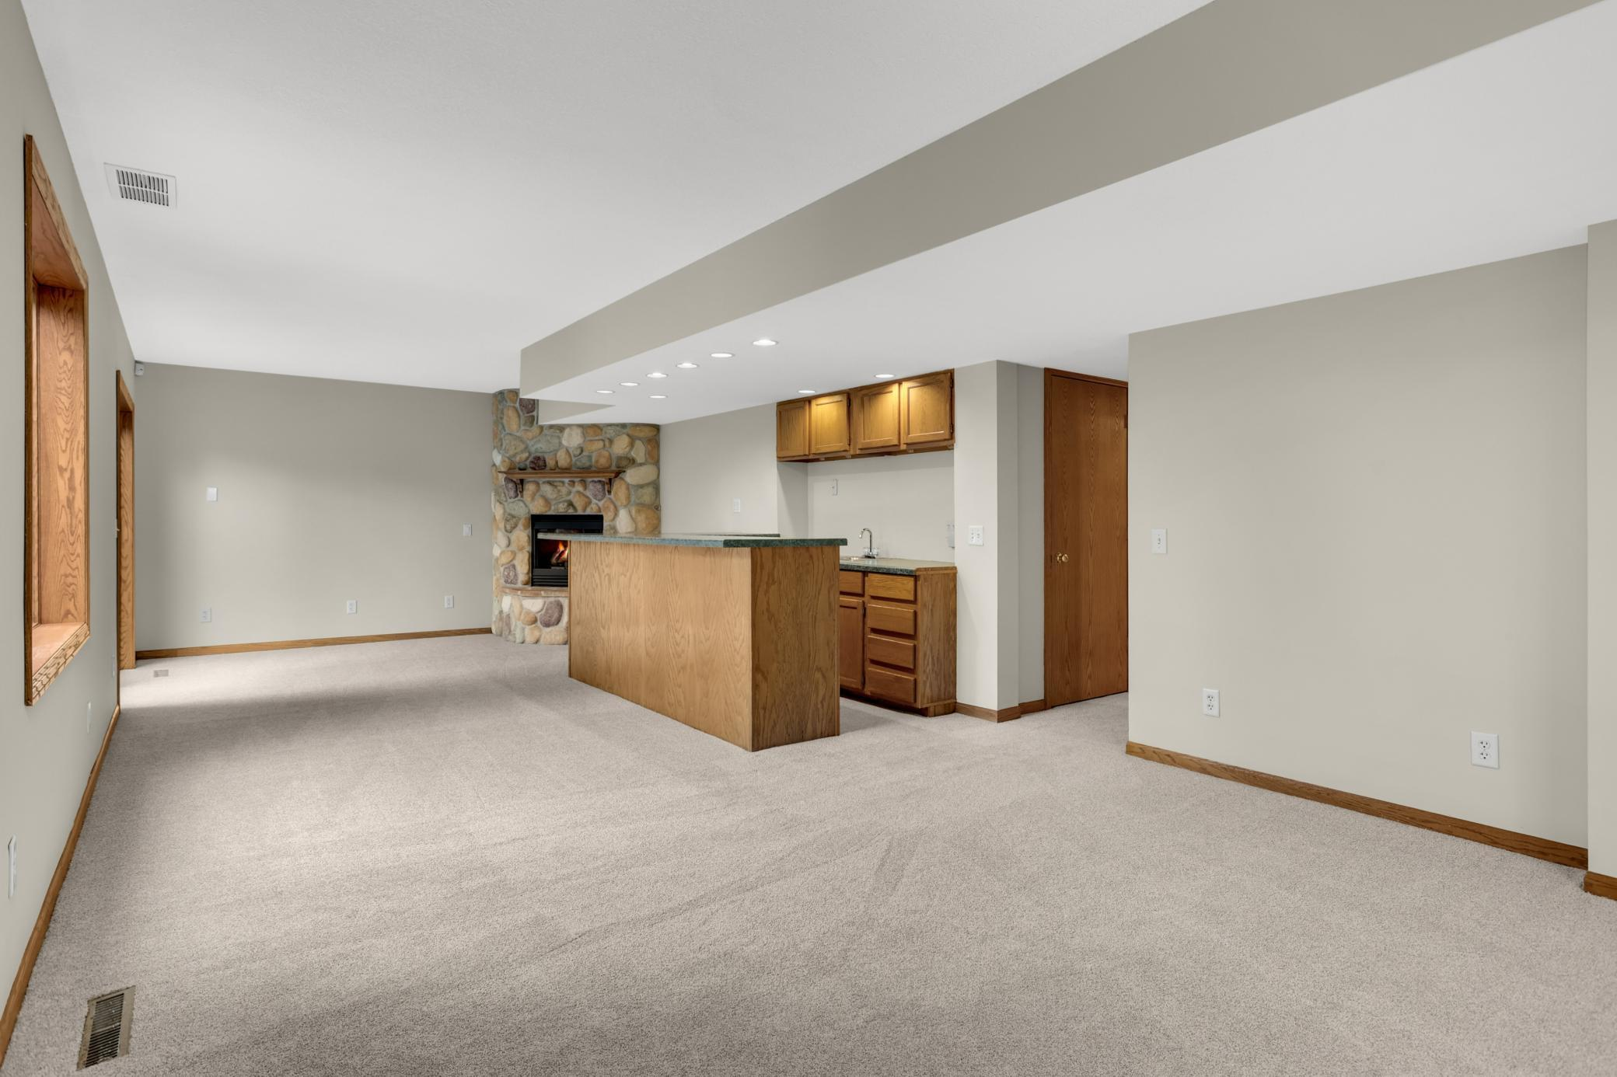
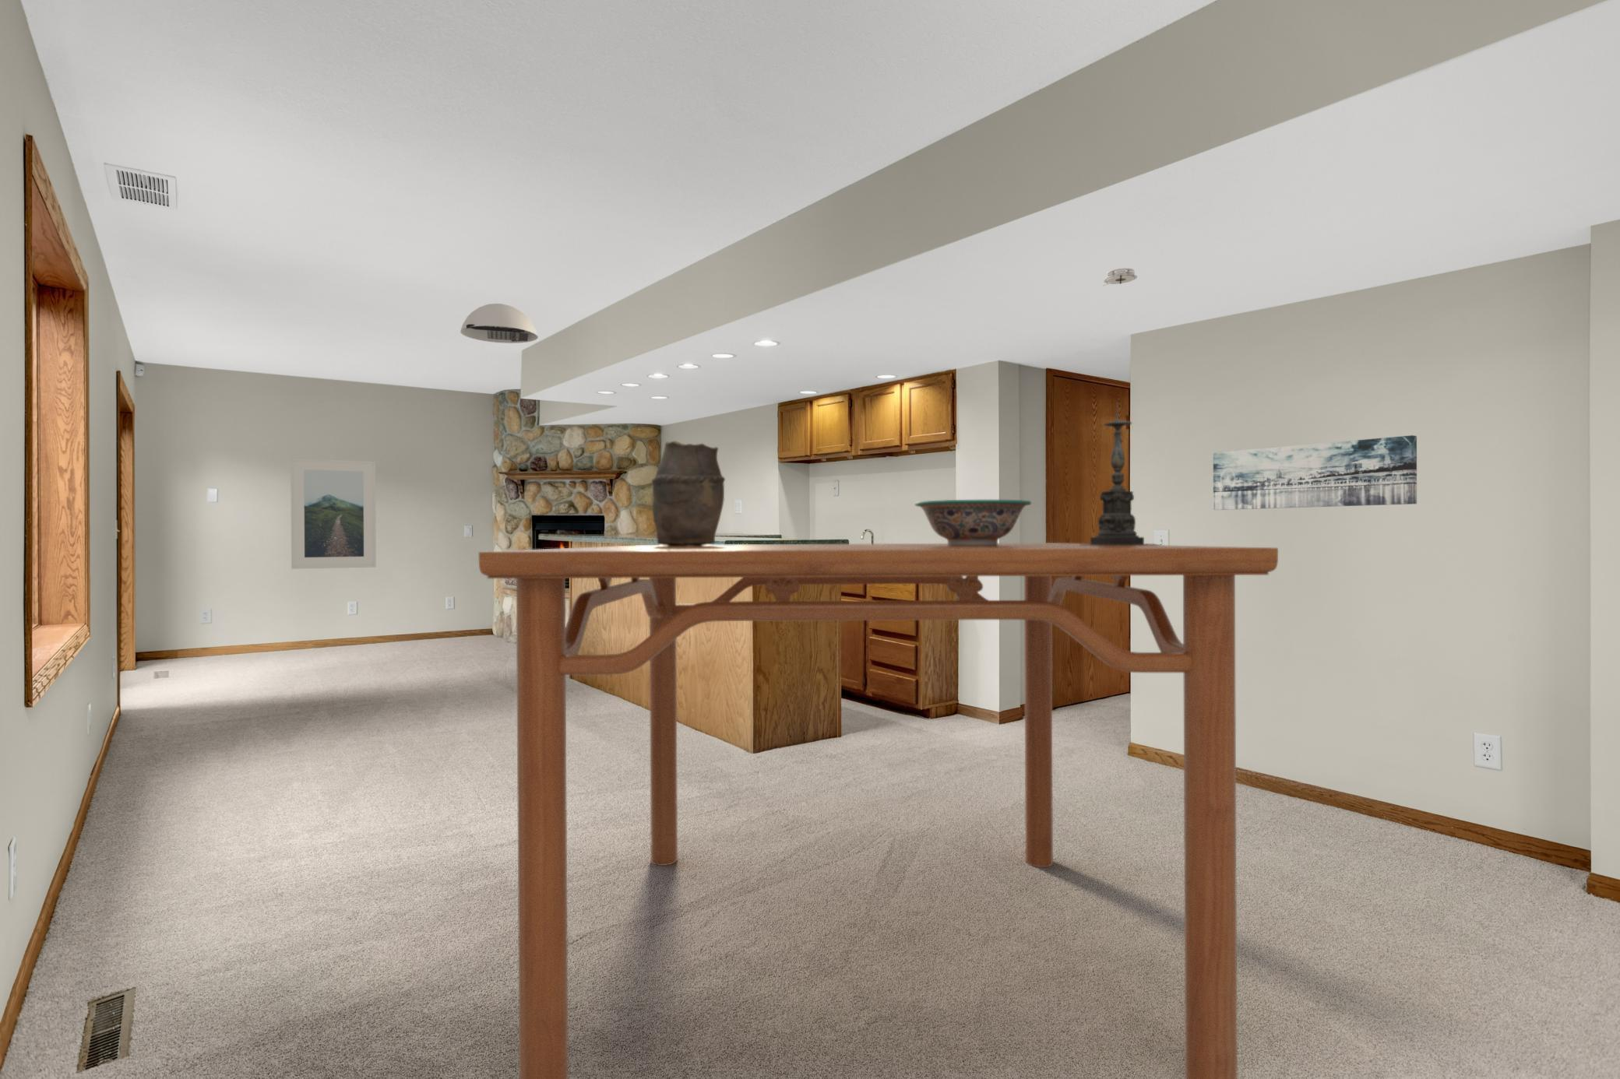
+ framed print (334, 514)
+ decorative bowl (972, 523)
+ candle holder (1118, 472)
+ smoke detector (1119, 276)
+ wall art (1306, 476)
+ ceiling light (499, 320)
+ dining table (859, 620)
+ vase (688, 493)
